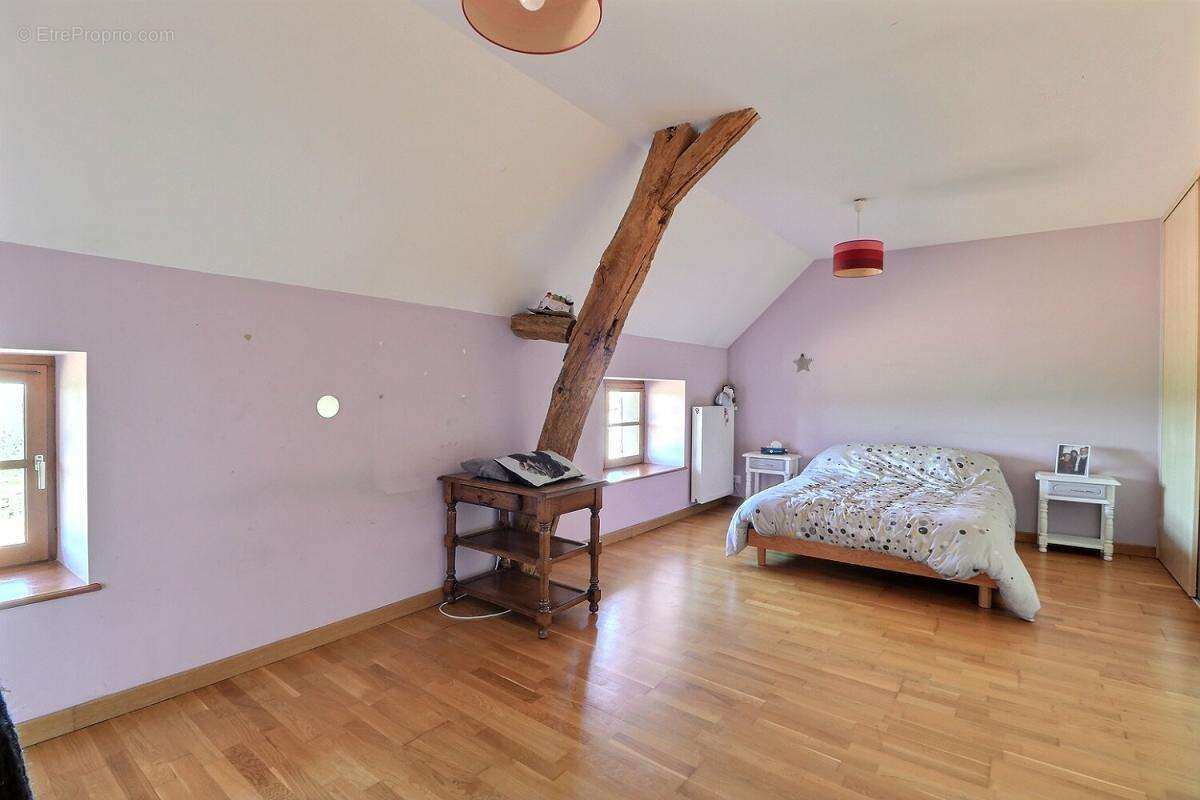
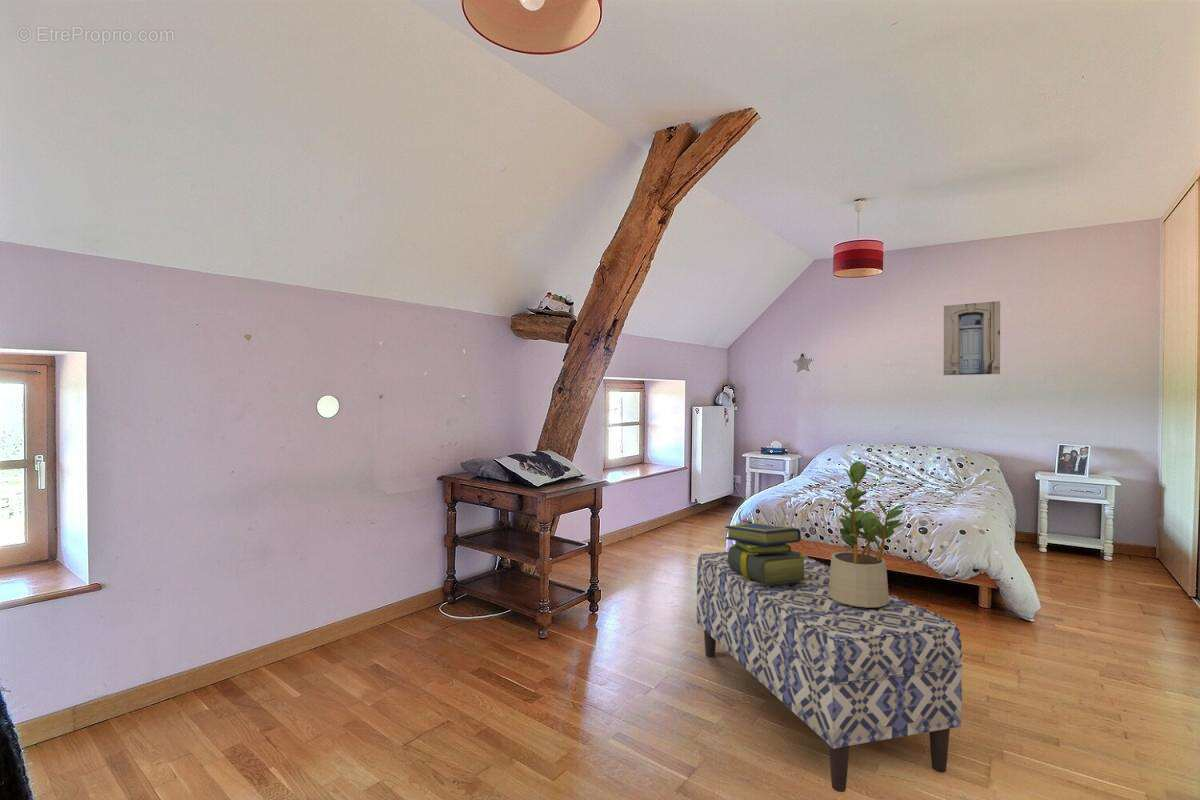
+ potted plant (866, 530)
+ wall art (971, 339)
+ stack of books (762, 550)
+ bench (804, 643)
